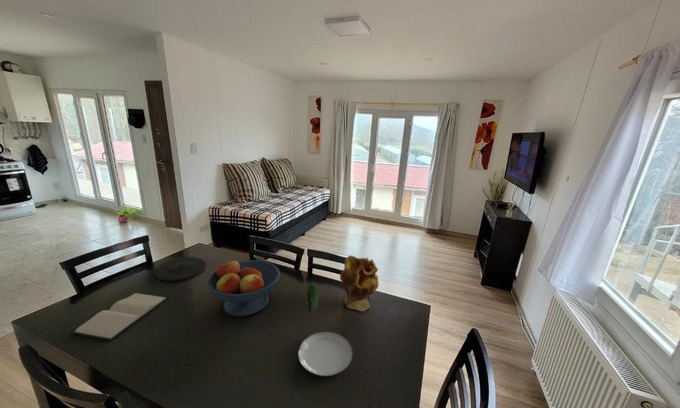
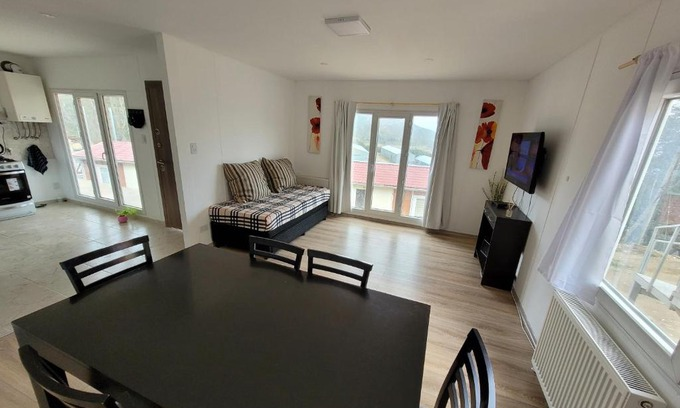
- plate (181, 267)
- plate (326, 332)
- vase (360, 276)
- fruit bowl (245, 284)
- hardback book (125, 311)
